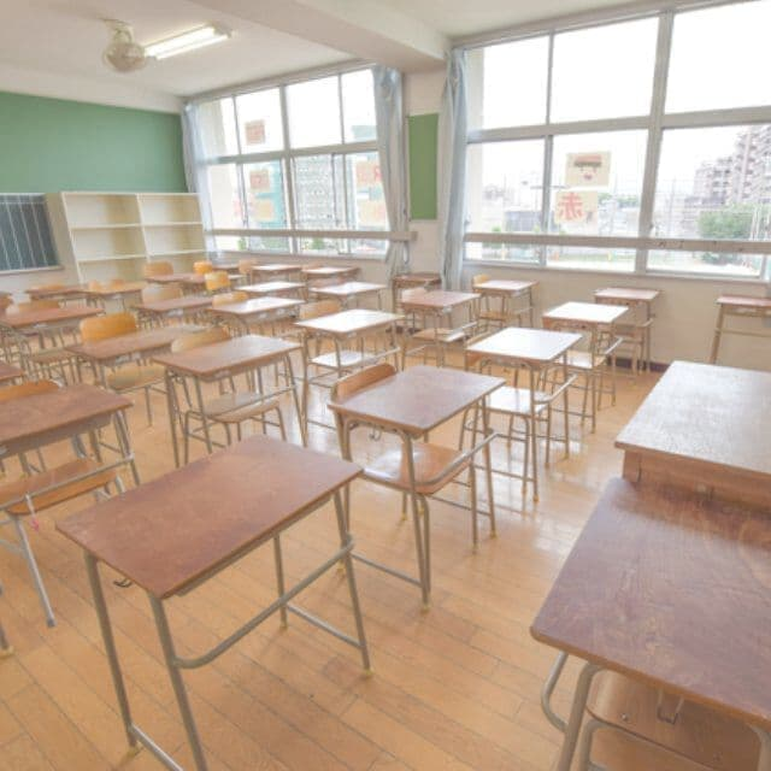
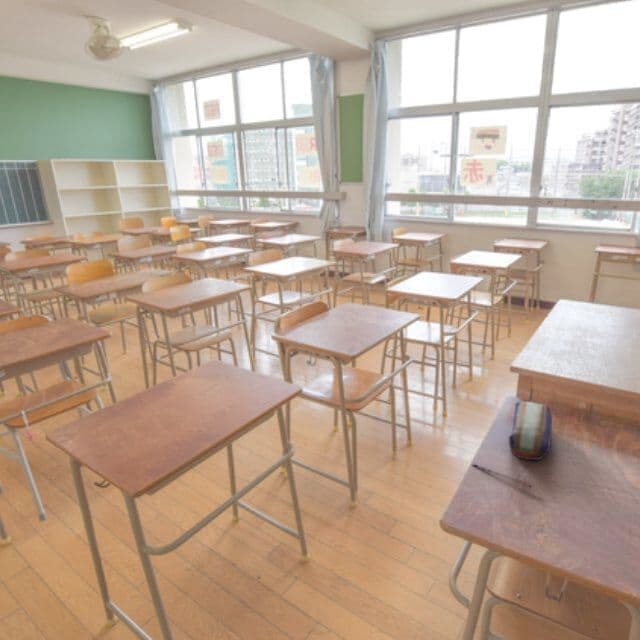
+ pencil case (531, 427)
+ pen (500, 474)
